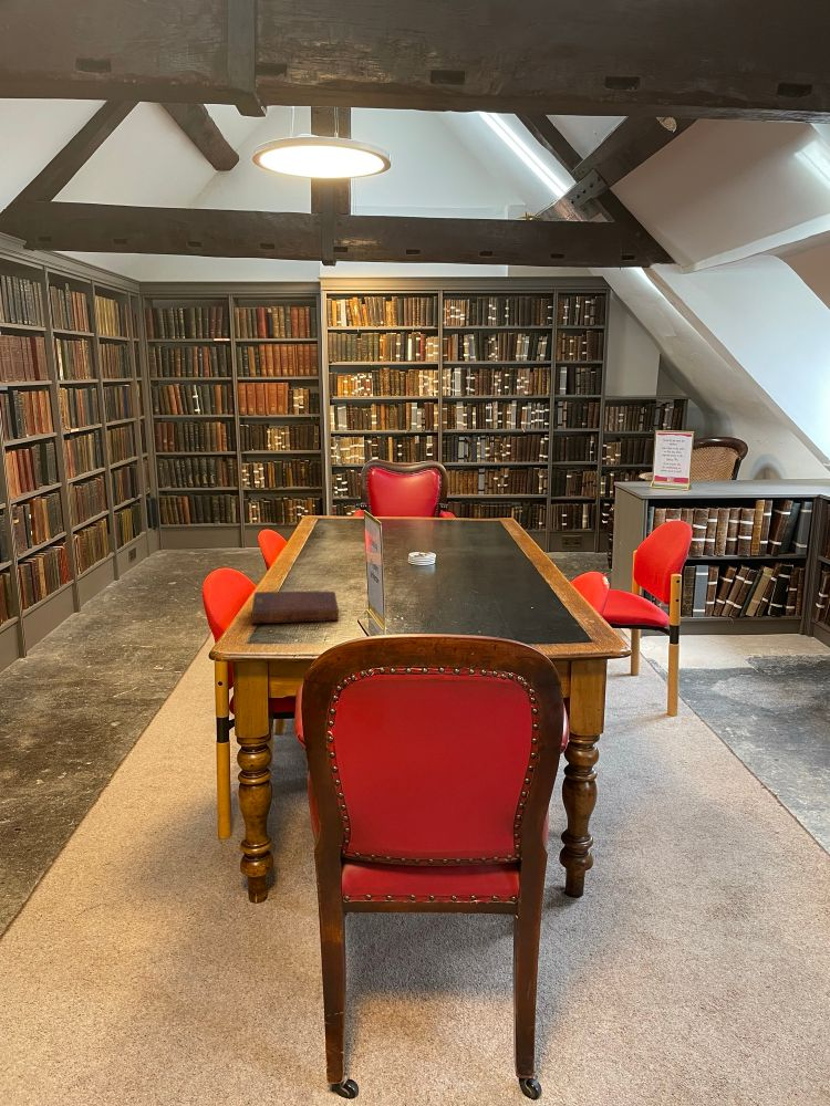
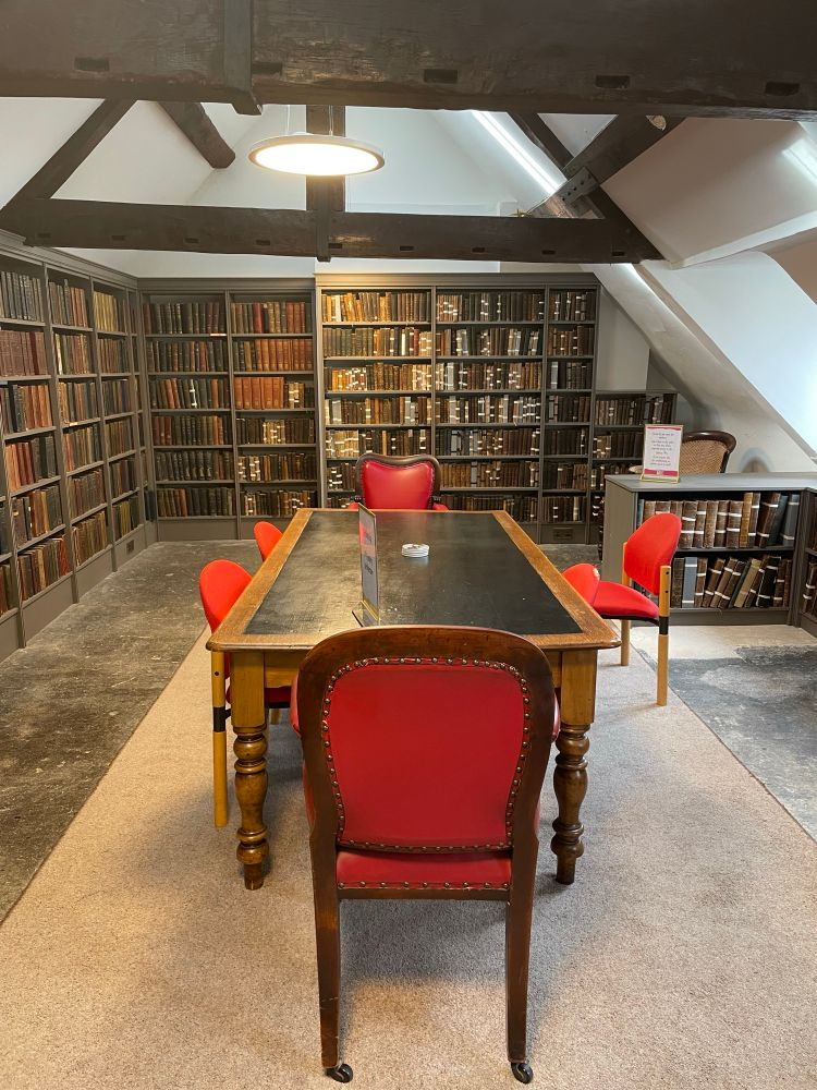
- diary (294, 606)
